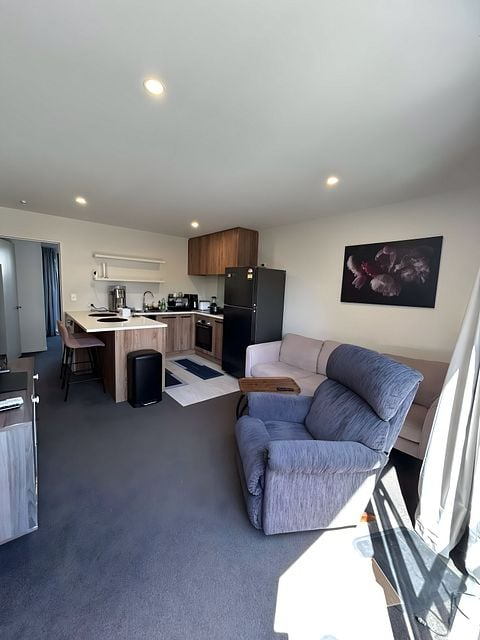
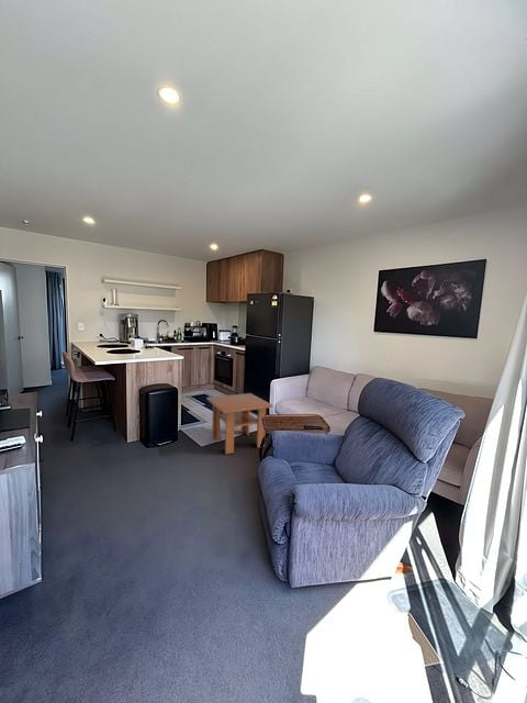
+ coffee table (237, 421)
